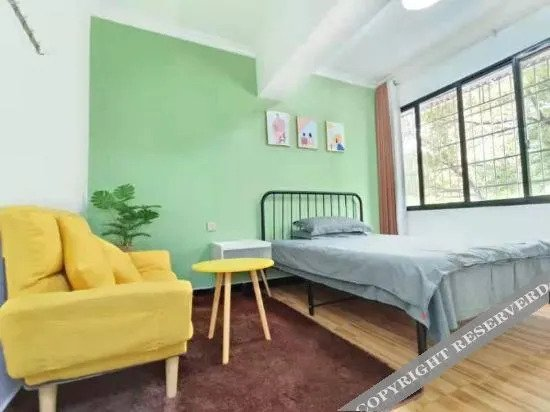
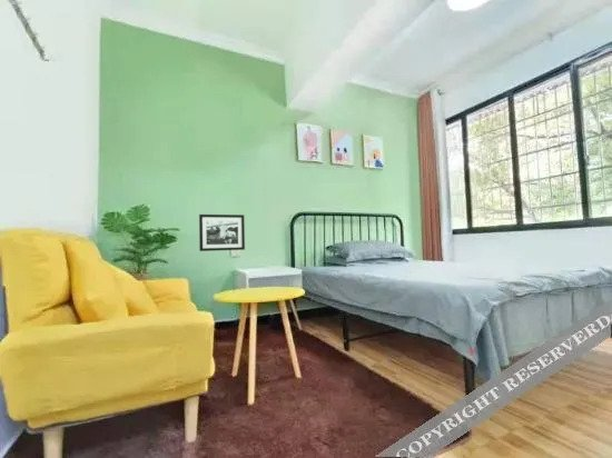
+ picture frame (221, 232)
